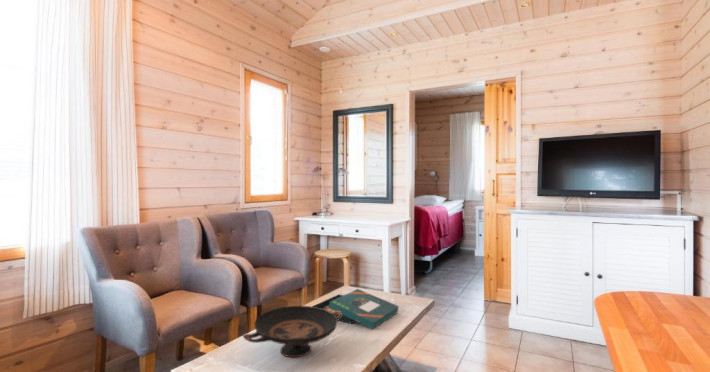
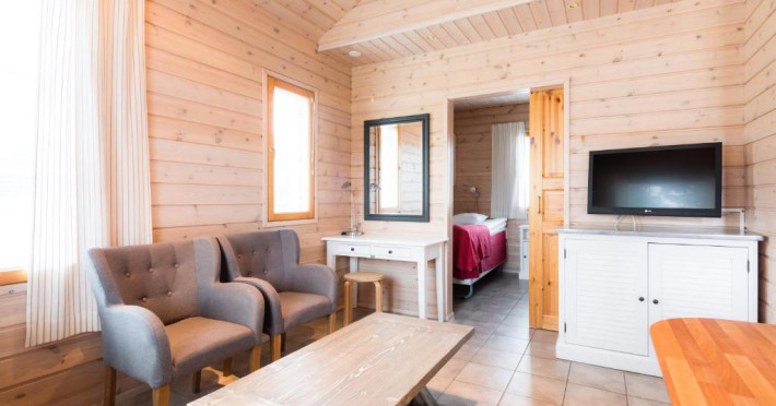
- board game (354, 305)
- decorative bowl (296, 334)
